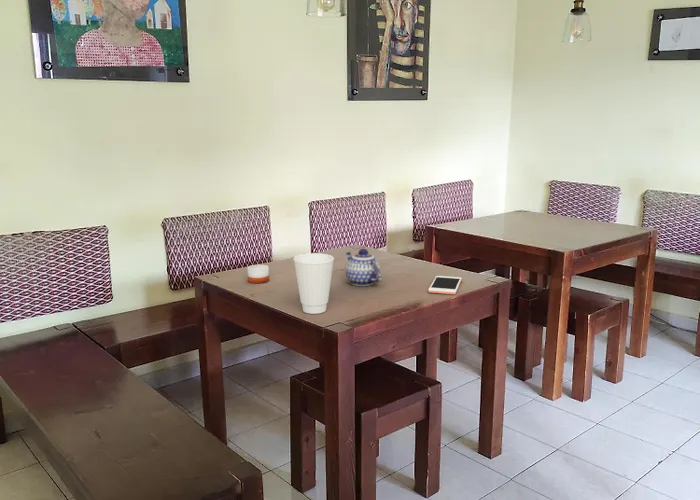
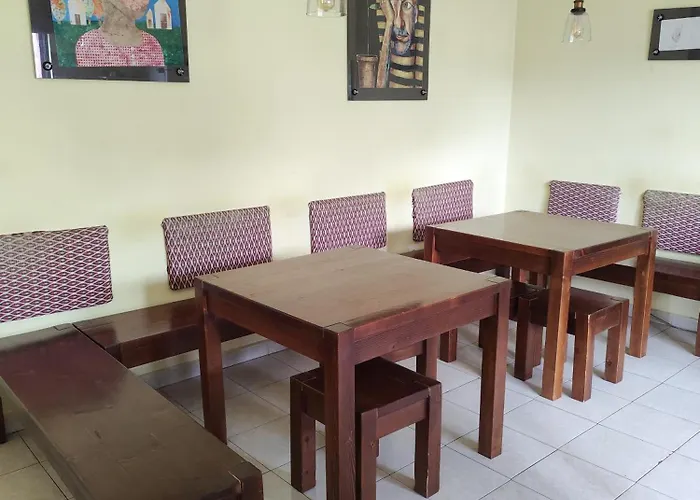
- cup (314, 284)
- teapot (362, 265)
- cell phone (445, 284)
- candle (258, 266)
